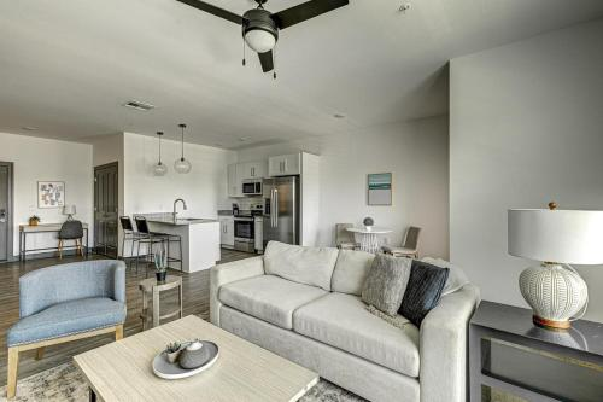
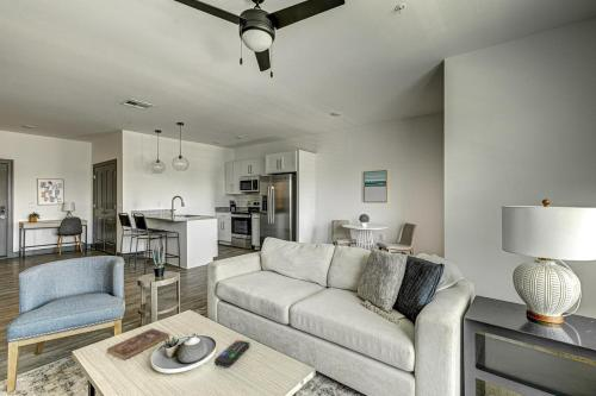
+ bible (138, 342)
+ remote control (232, 352)
